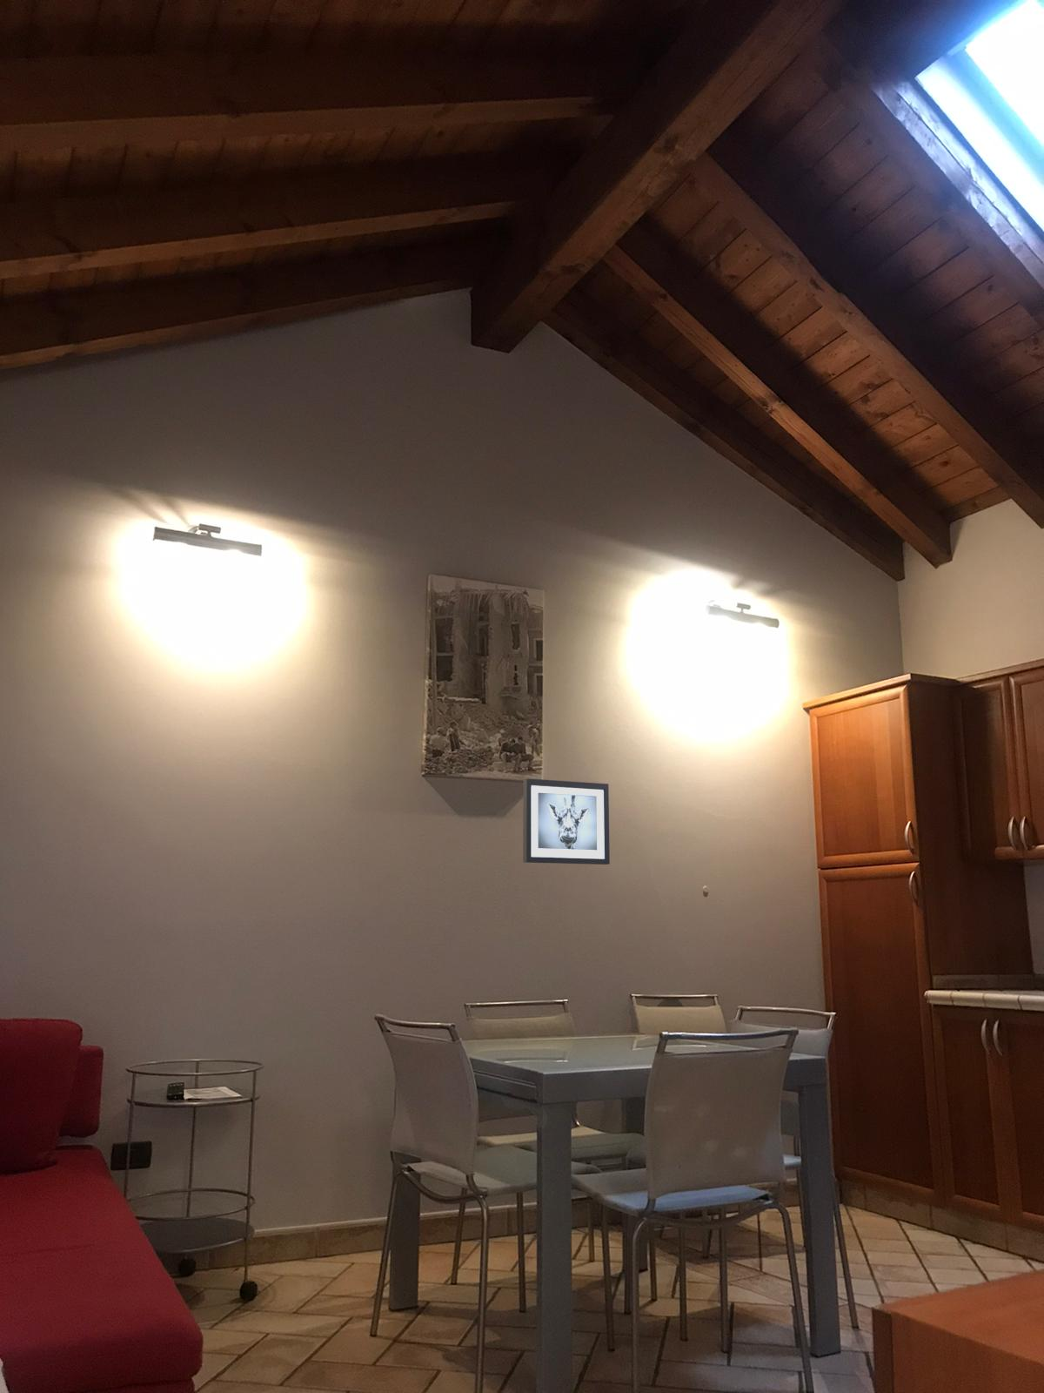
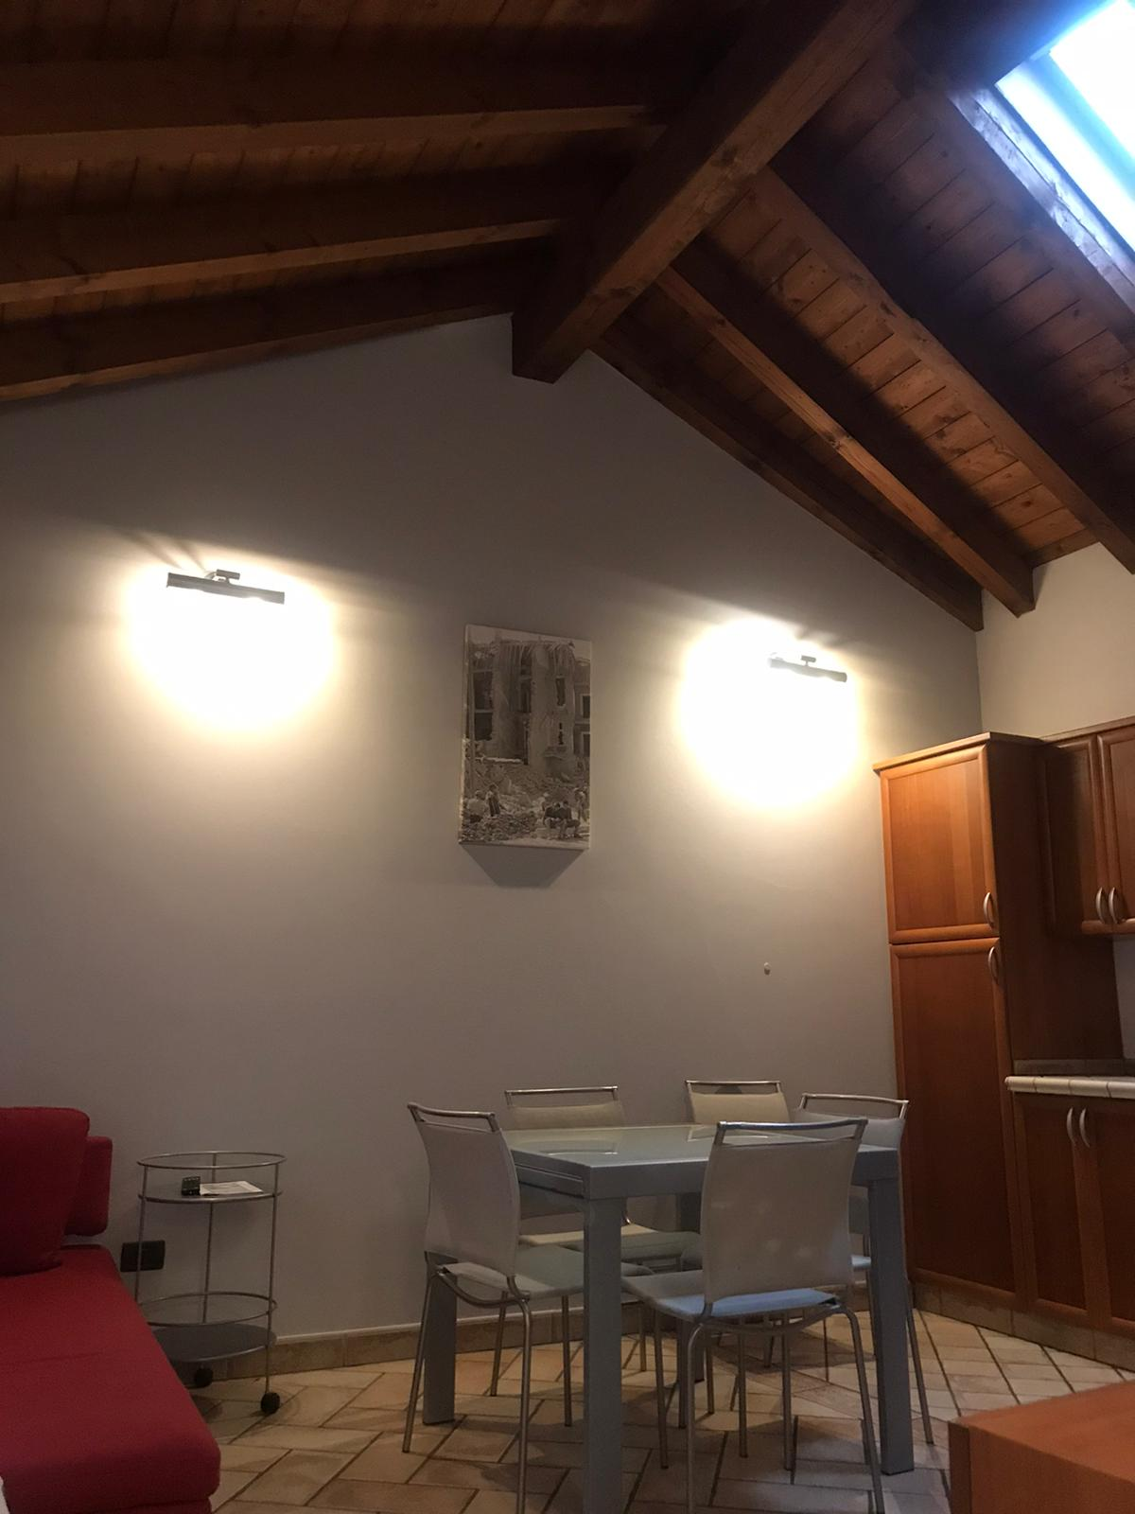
- wall art (566, 822)
